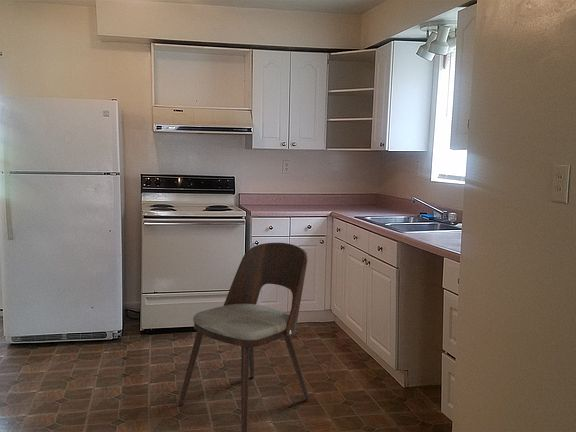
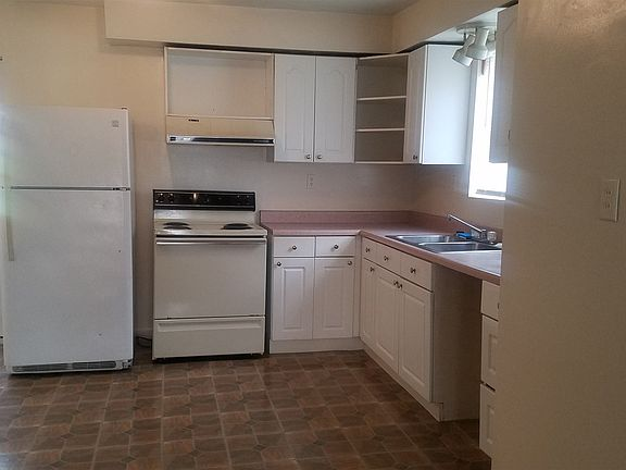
- dining chair (250, 326)
